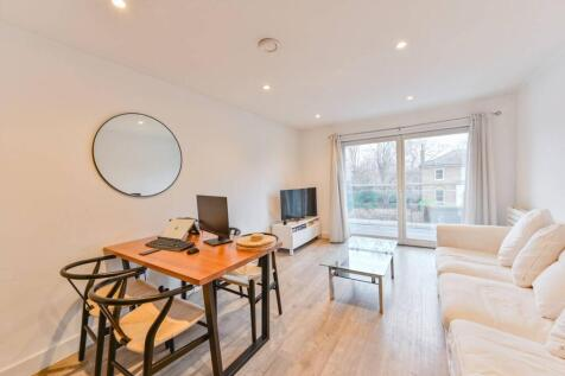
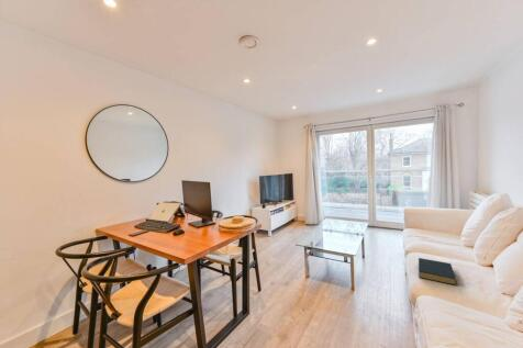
+ hardback book (435, 270)
